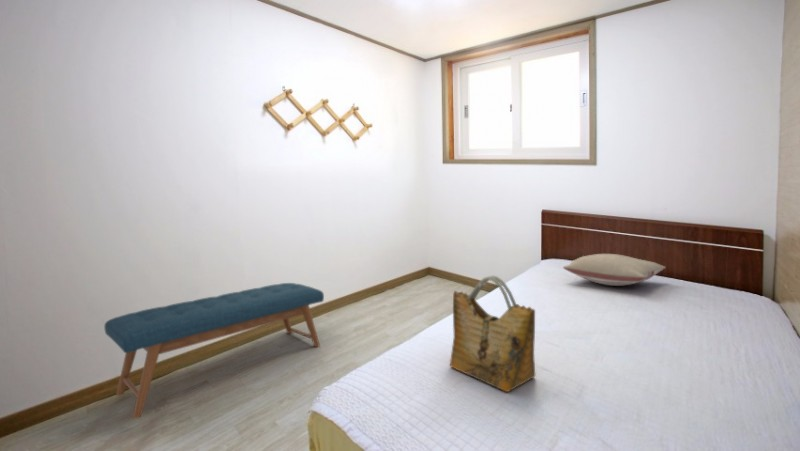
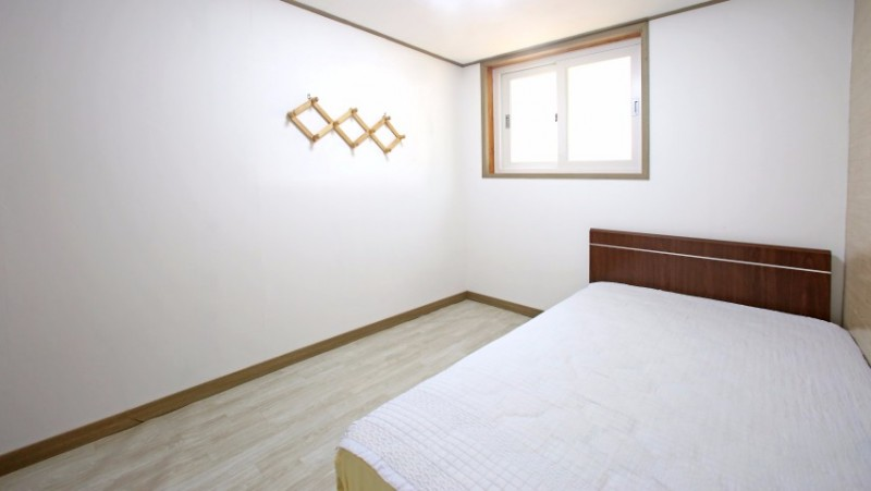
- bench (229, 334)
- grocery bag (490, 324)
- pillow (614, 268)
